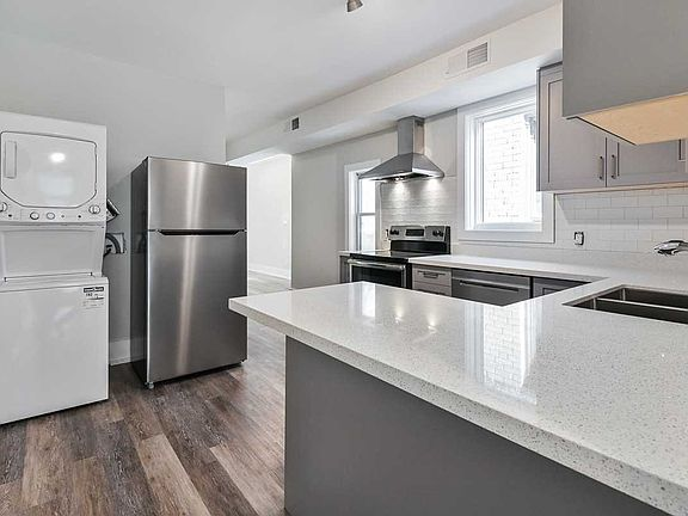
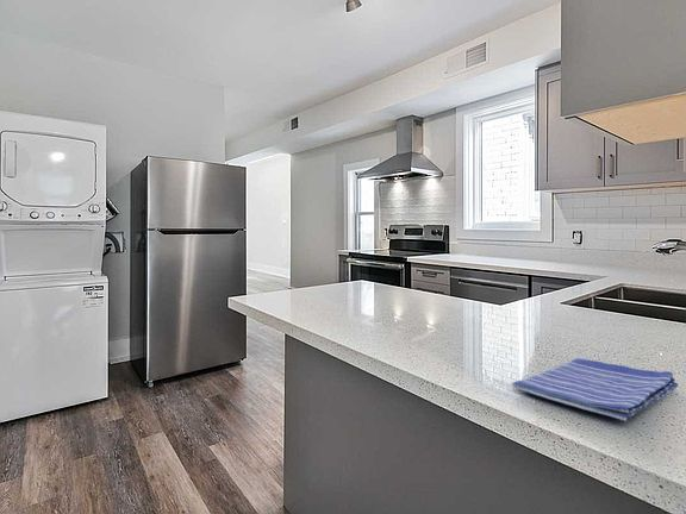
+ dish towel (595, 381)
